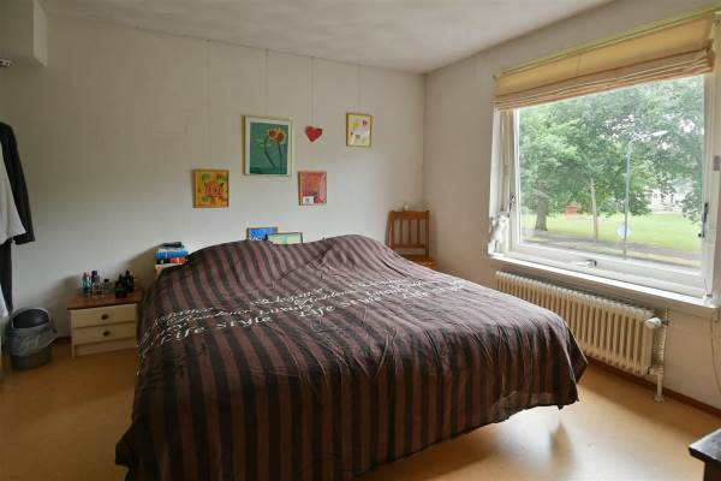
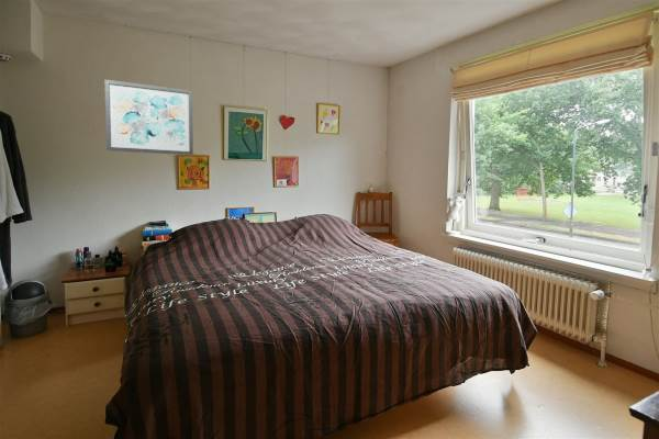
+ wall art (150, 119)
